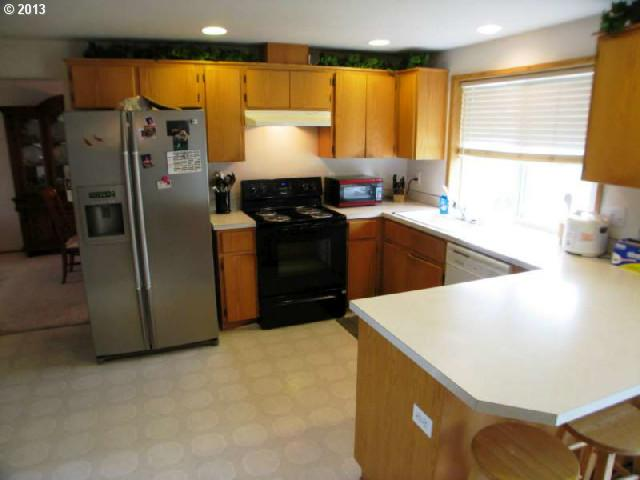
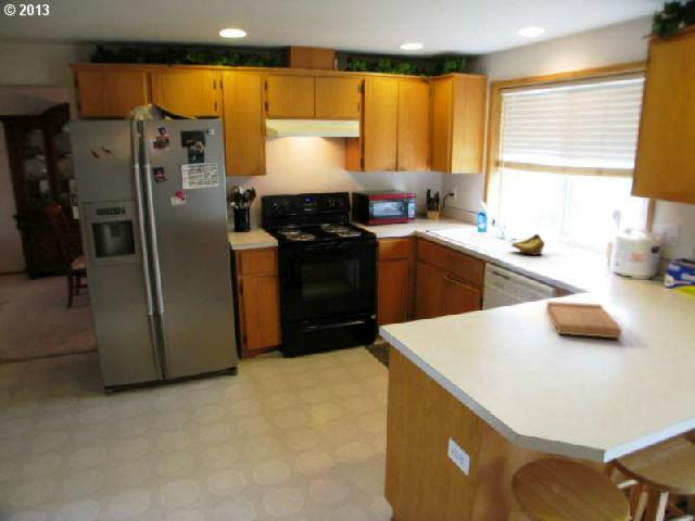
+ cutting board (580, 318)
+ fruit (528, 243)
